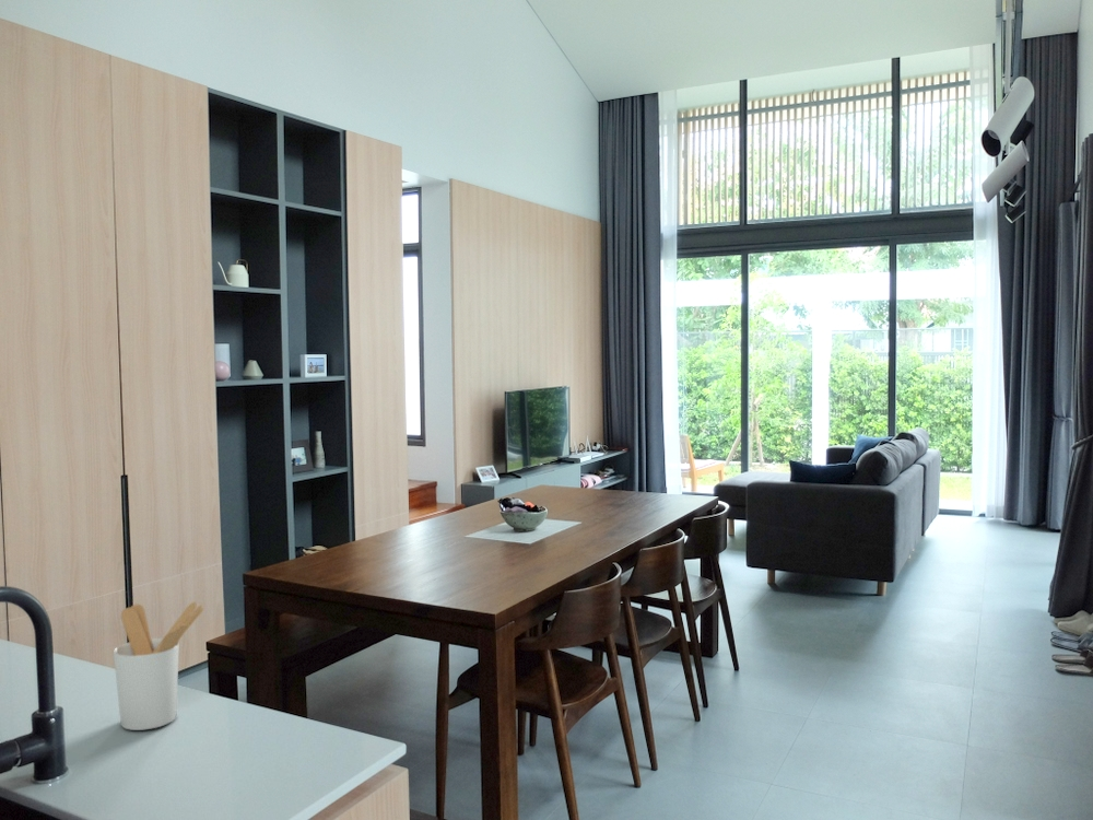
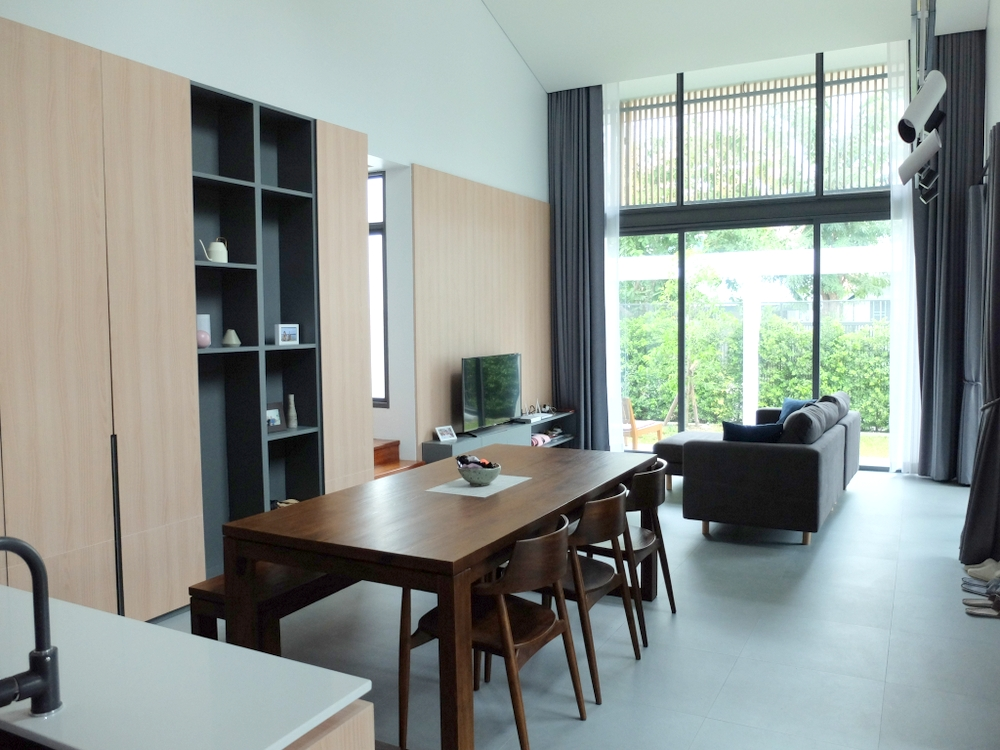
- utensil holder (163, 661)
